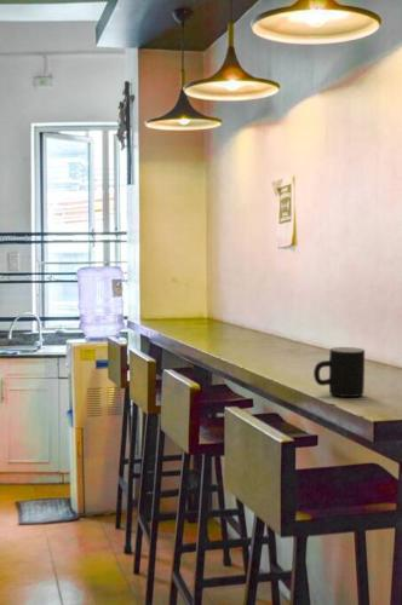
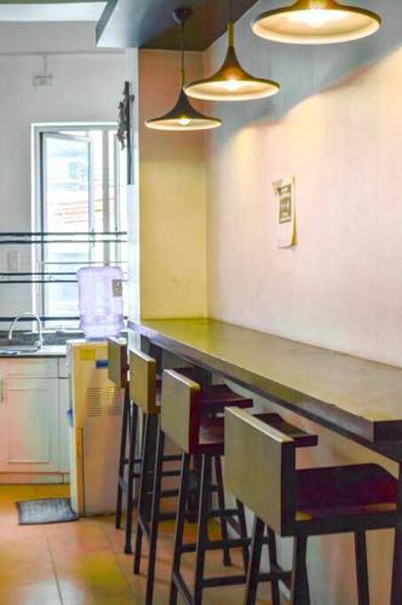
- mug (338, 371)
